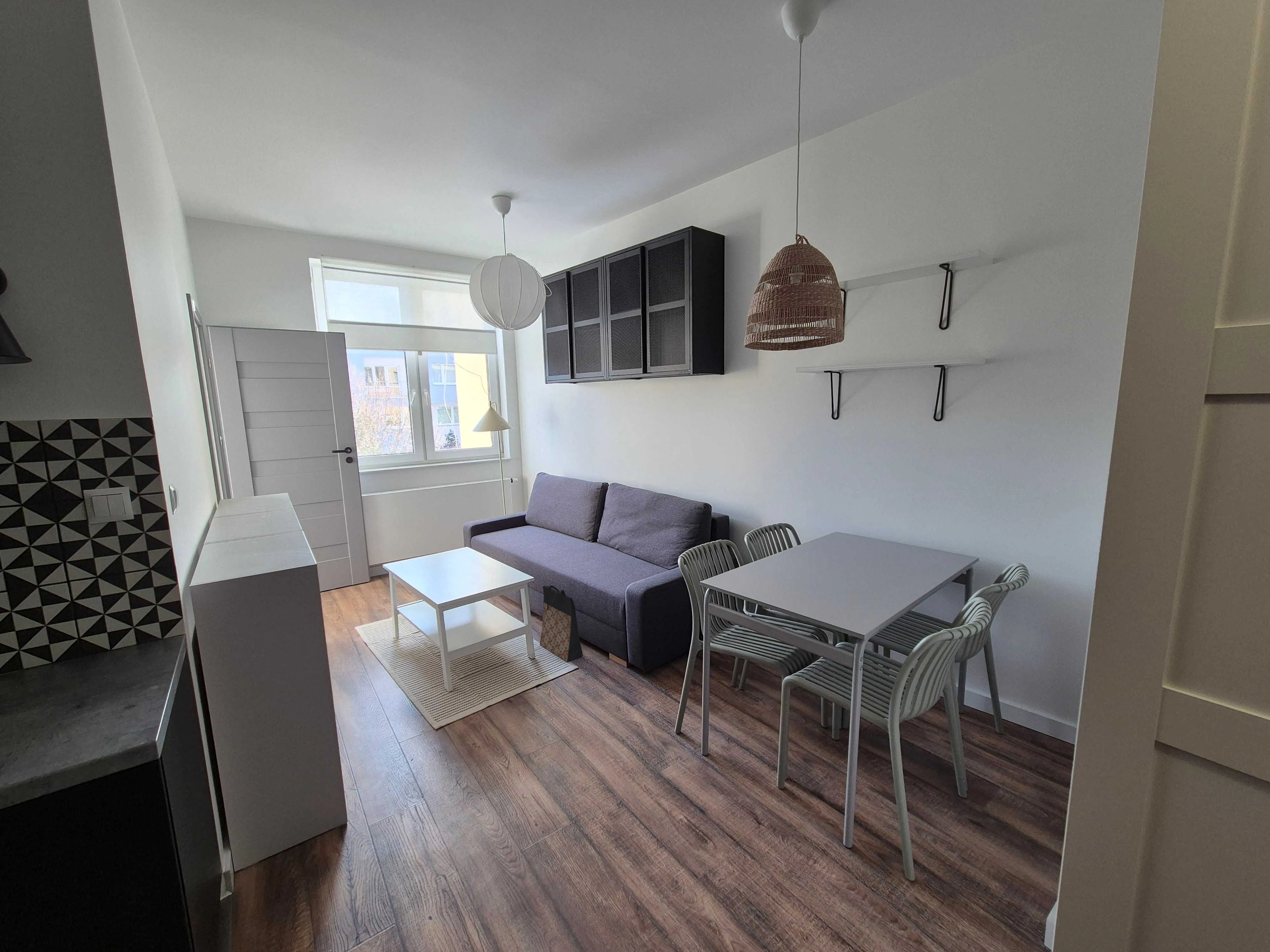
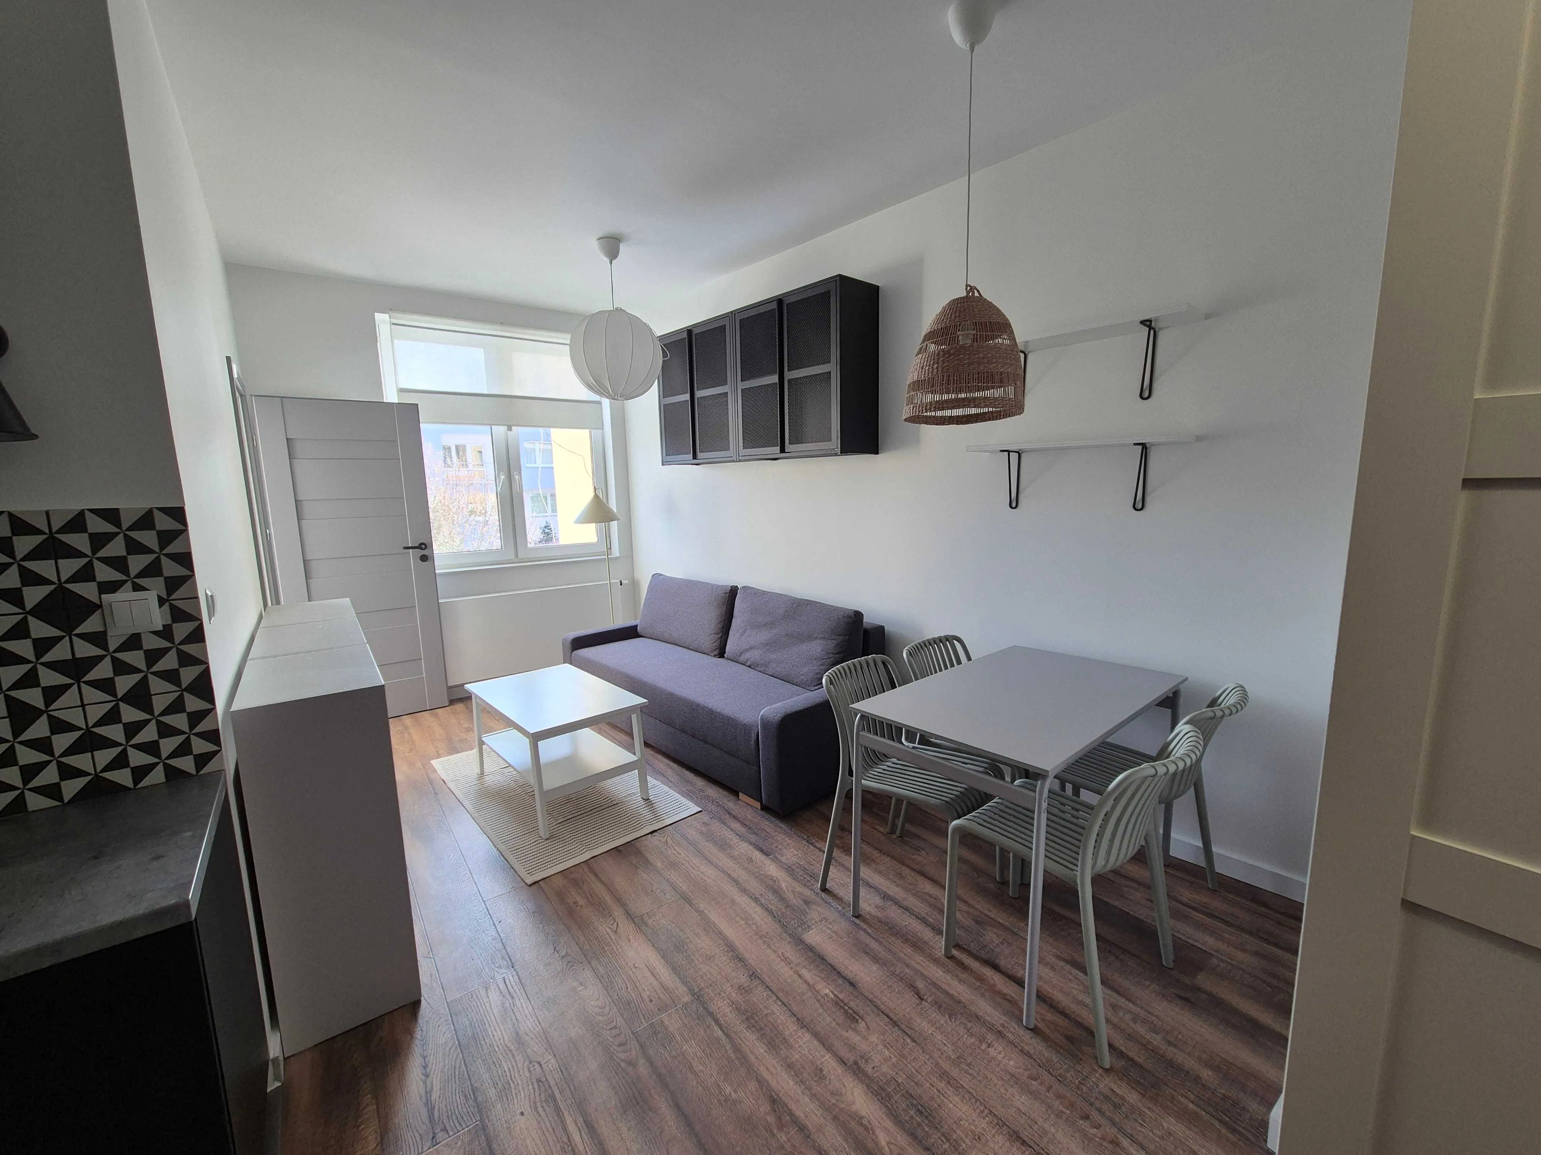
- bag (558, 618)
